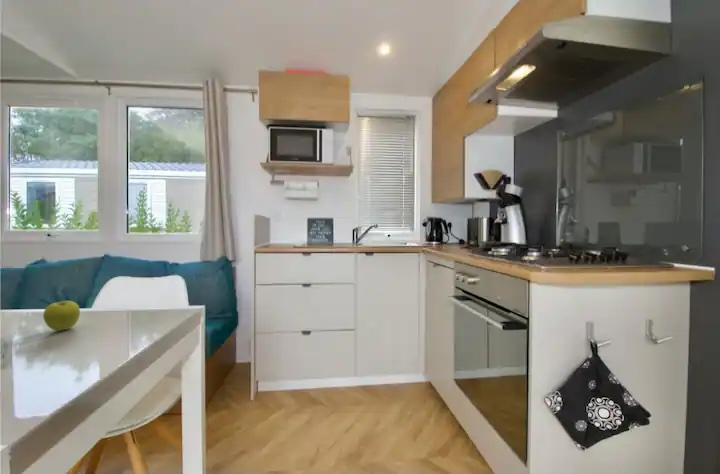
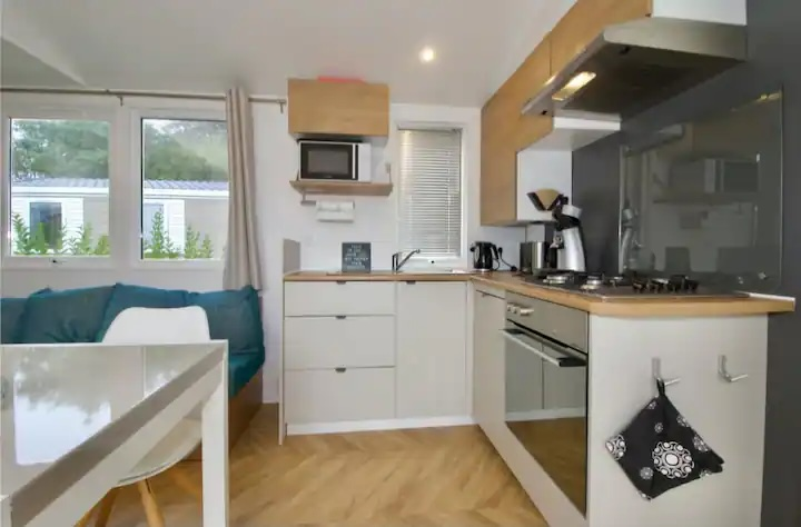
- fruit (62, 315)
